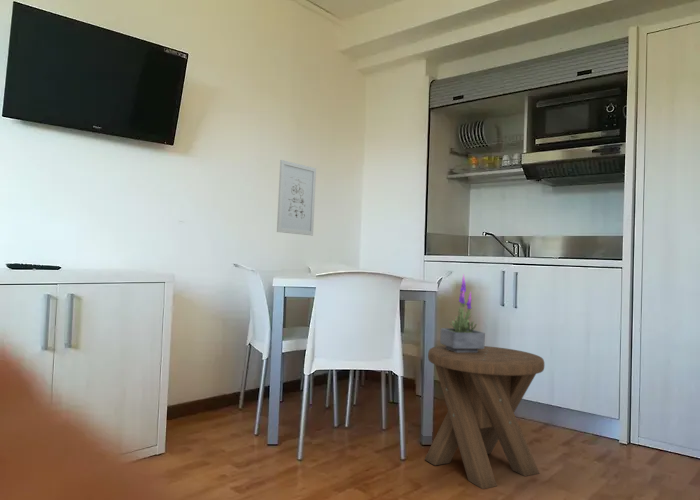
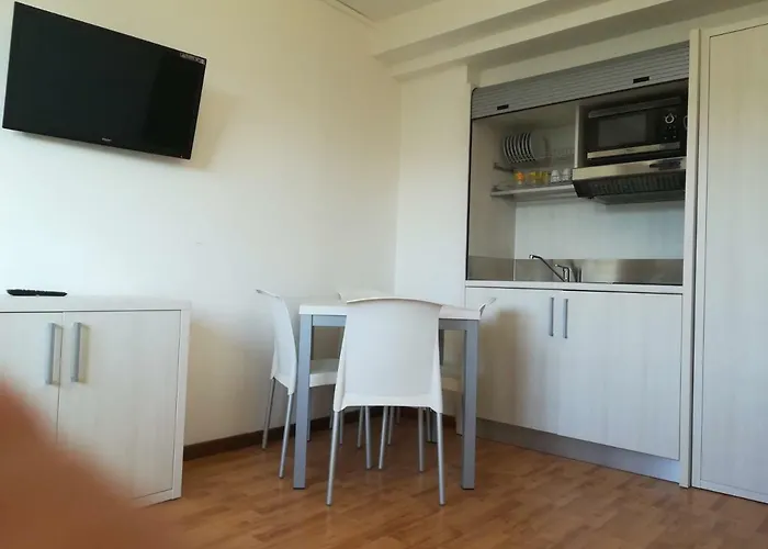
- potted plant (463, 311)
- wall art (297, 199)
- music stool (482, 409)
